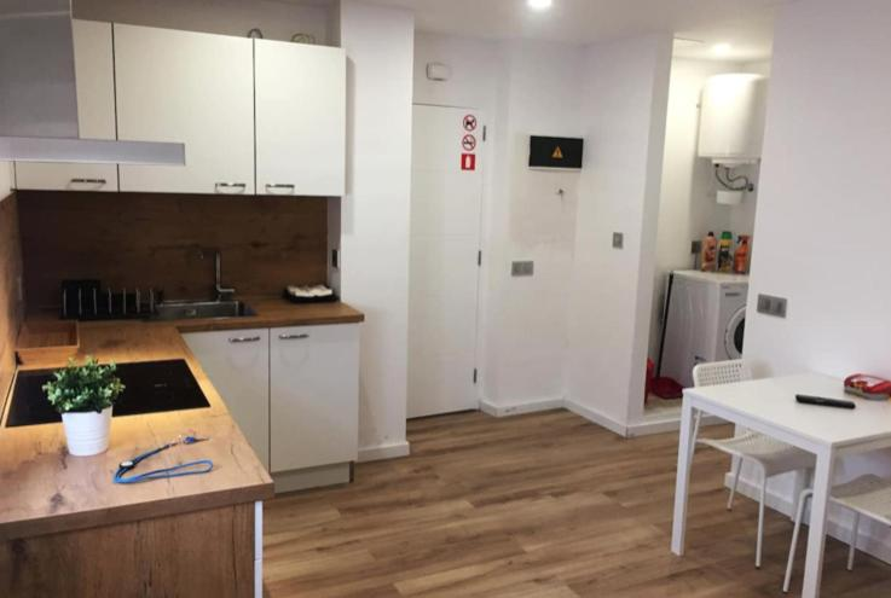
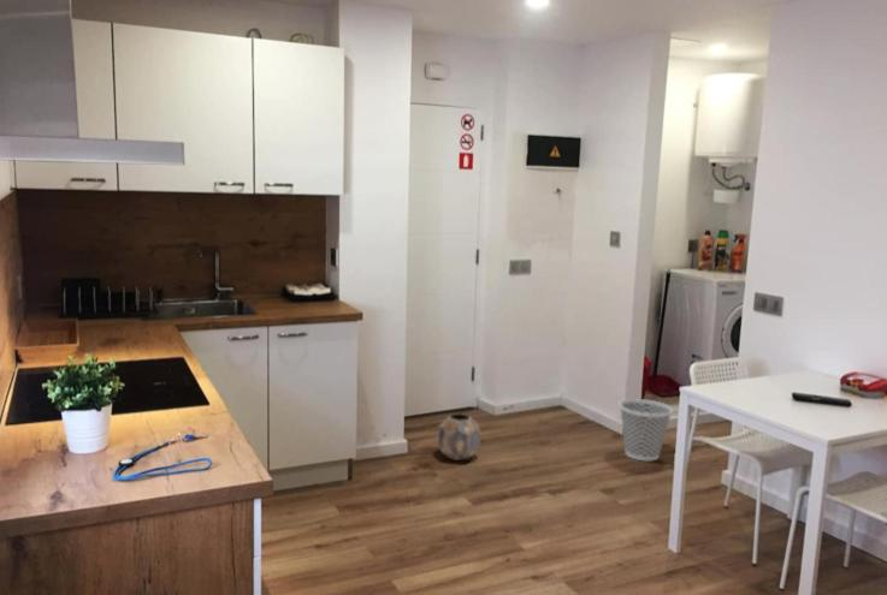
+ wastebasket (643, 430)
+ planter (459, 436)
